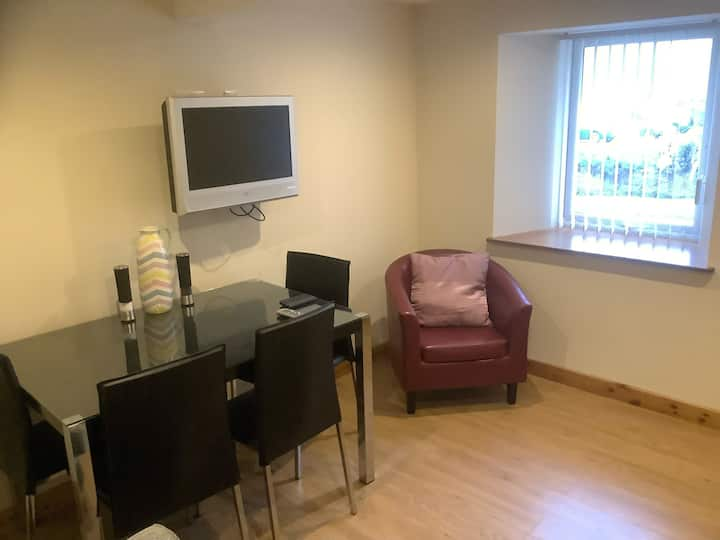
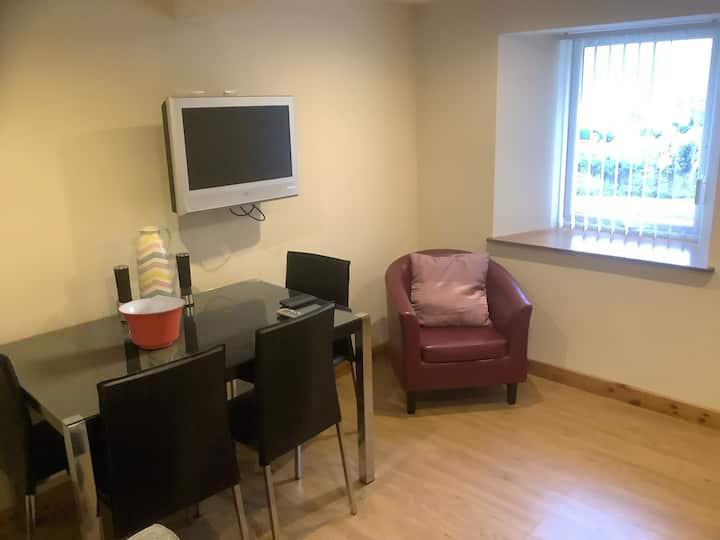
+ mixing bowl (154, 324)
